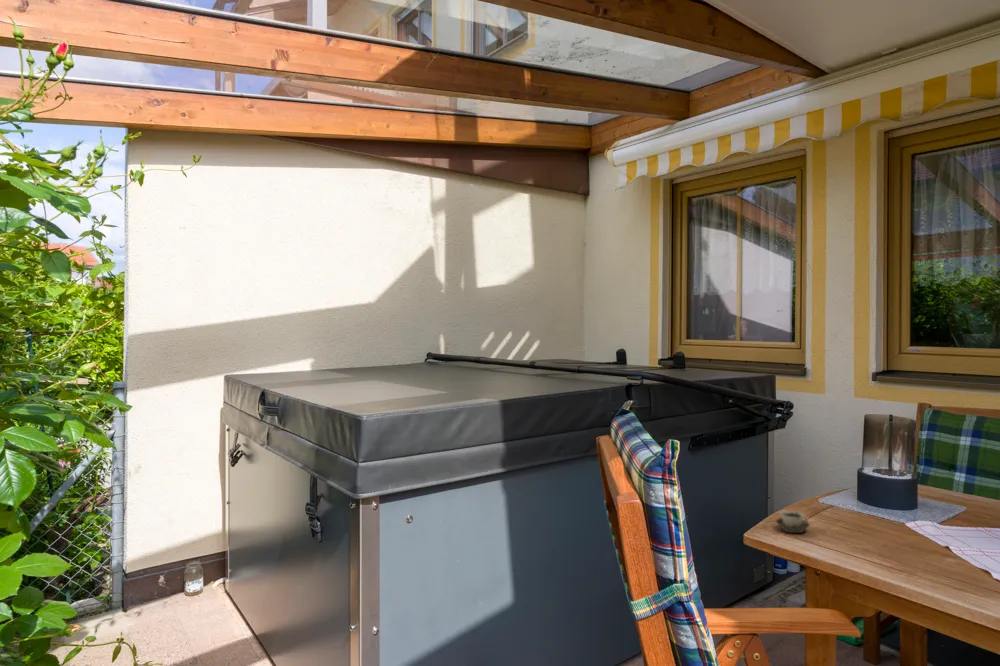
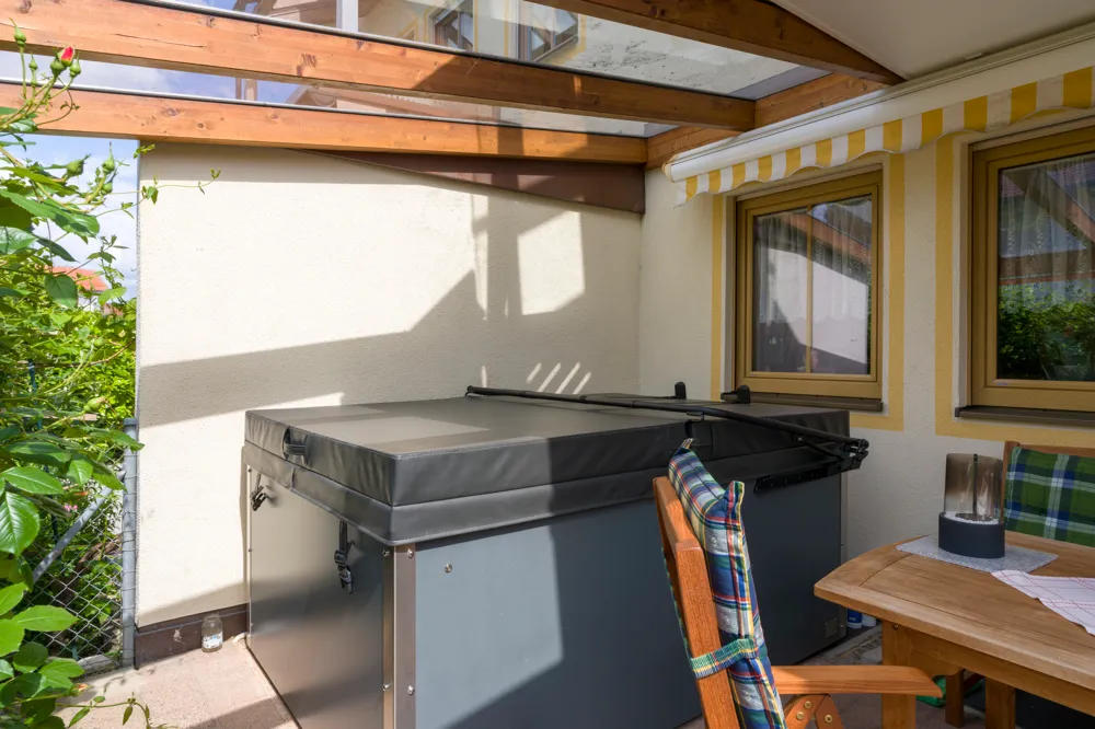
- cup (792, 521)
